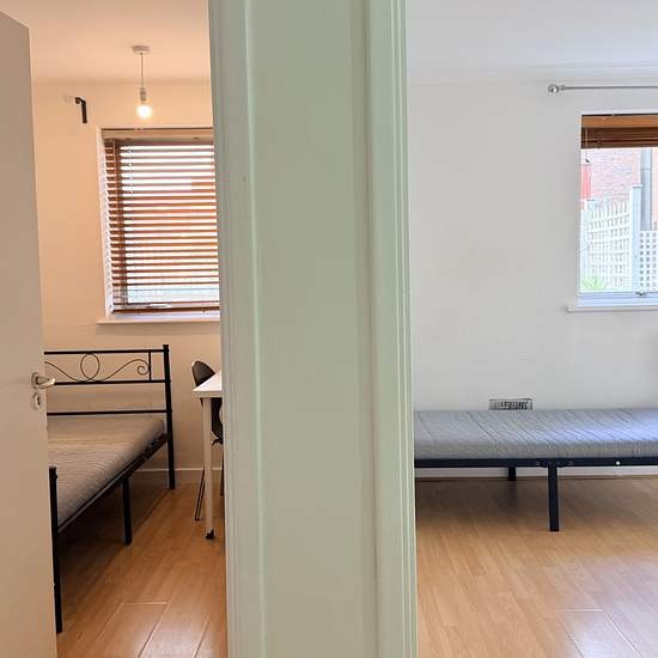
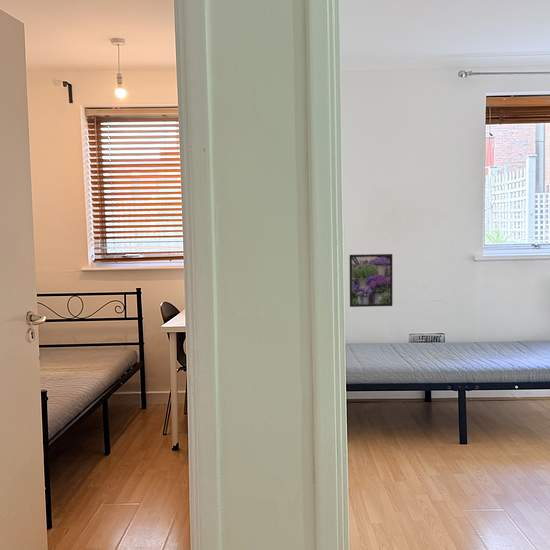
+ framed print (371, 280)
